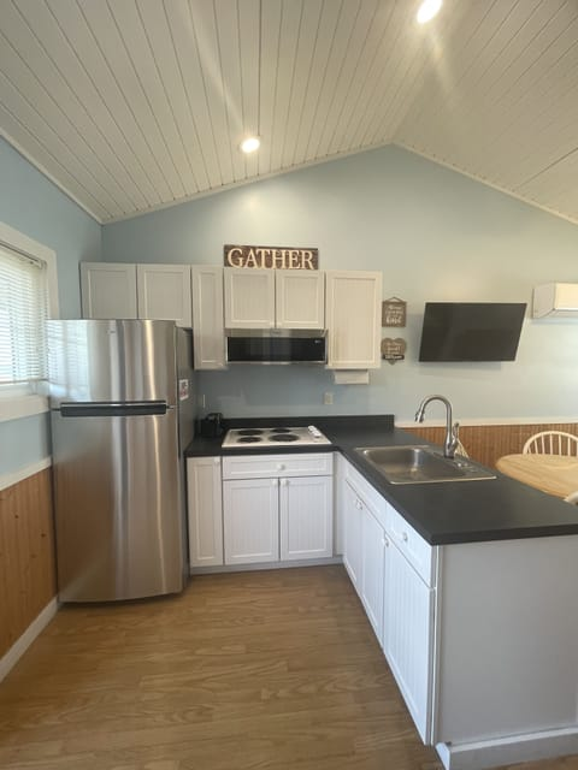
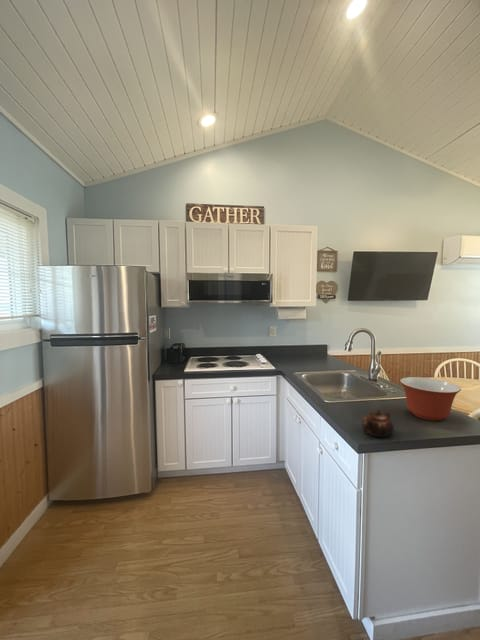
+ mixing bowl (428, 399)
+ teapot (376, 421)
